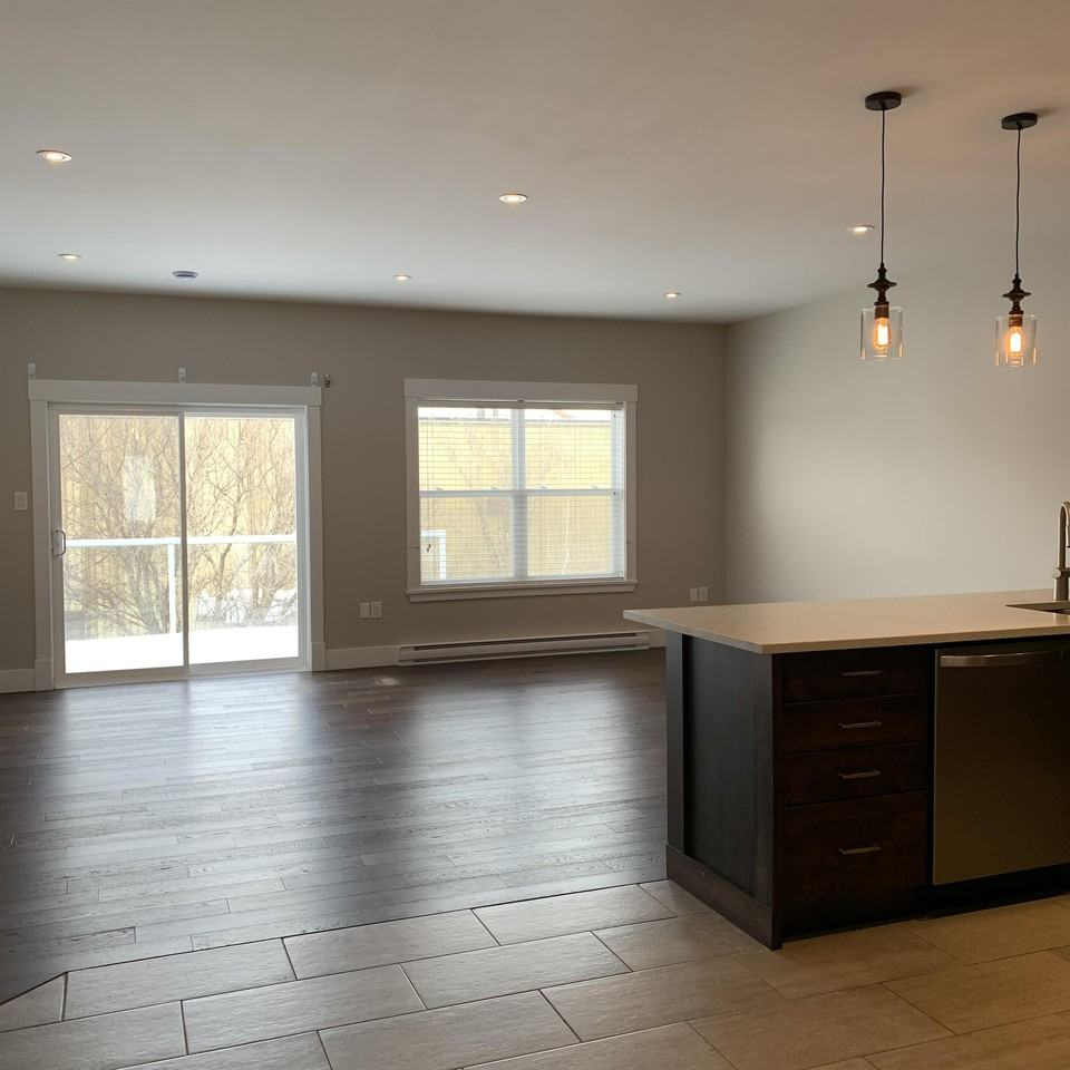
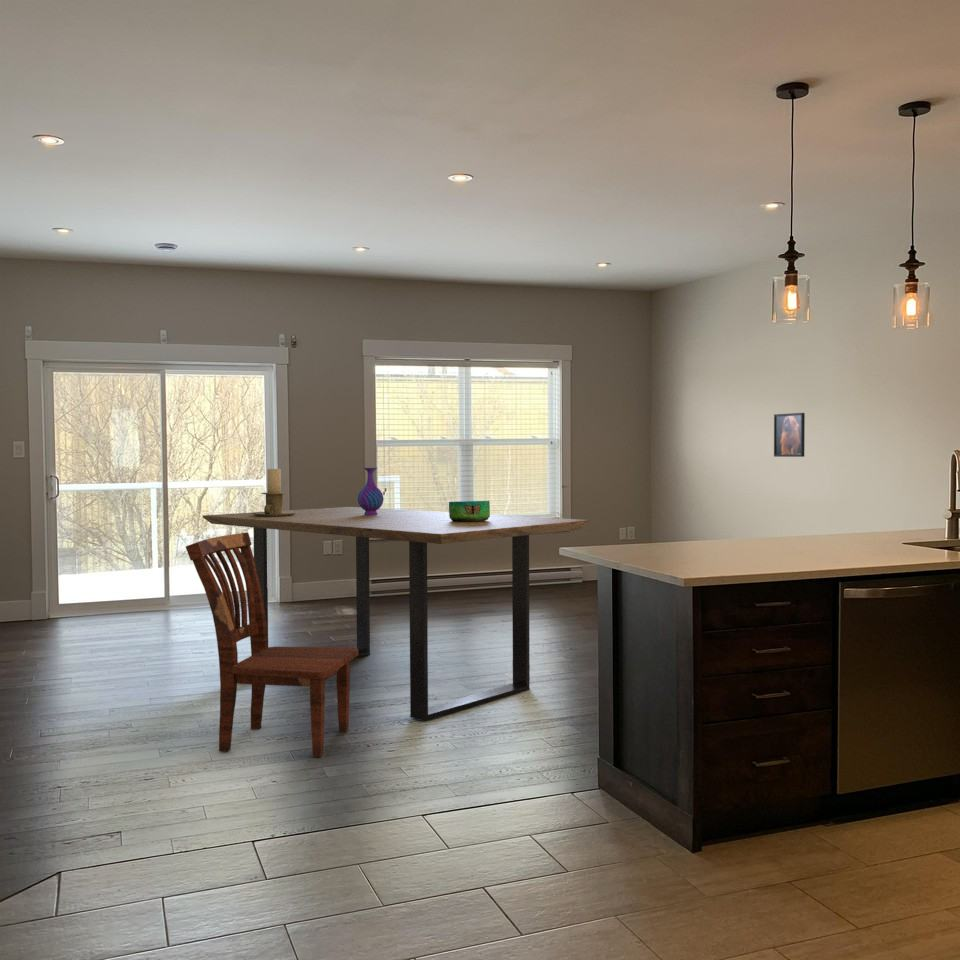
+ decorative bowl (469, 510)
+ dining table (369, 600)
+ candle holder (274, 491)
+ vase (370, 490)
+ dining chair (267, 639)
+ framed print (788, 435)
